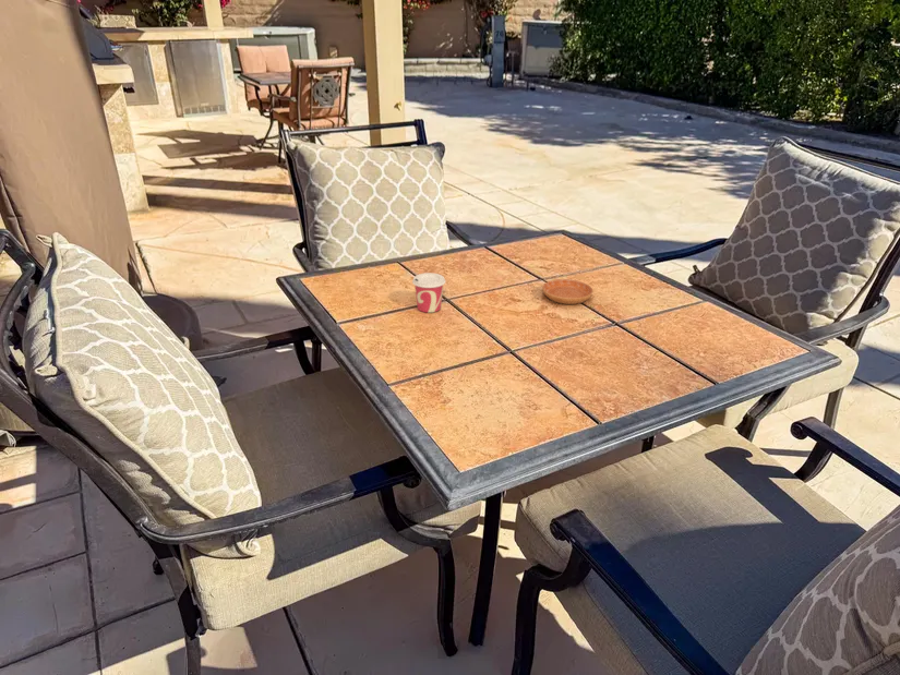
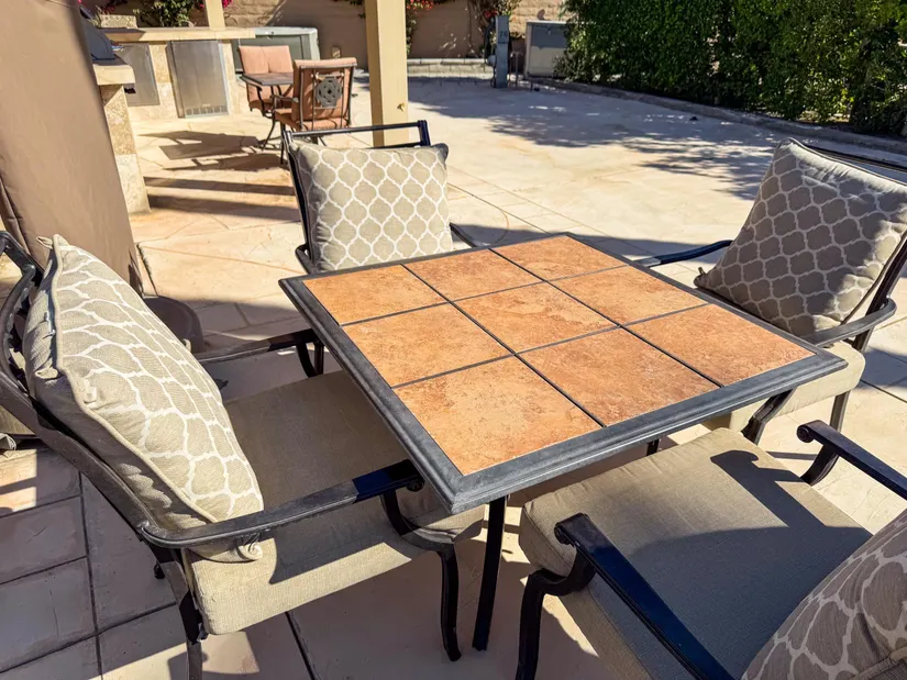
- saucer (566, 292)
- cup (429, 292)
